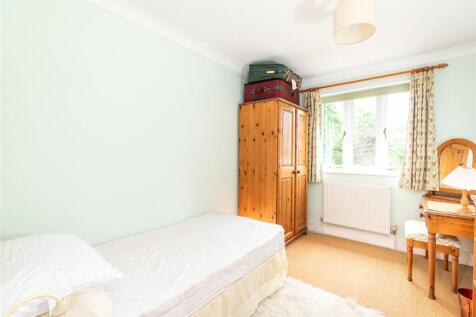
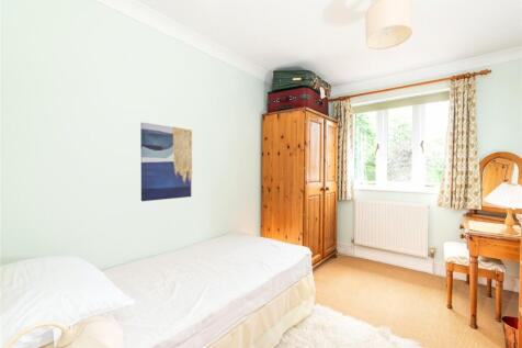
+ wall art (168, 162)
